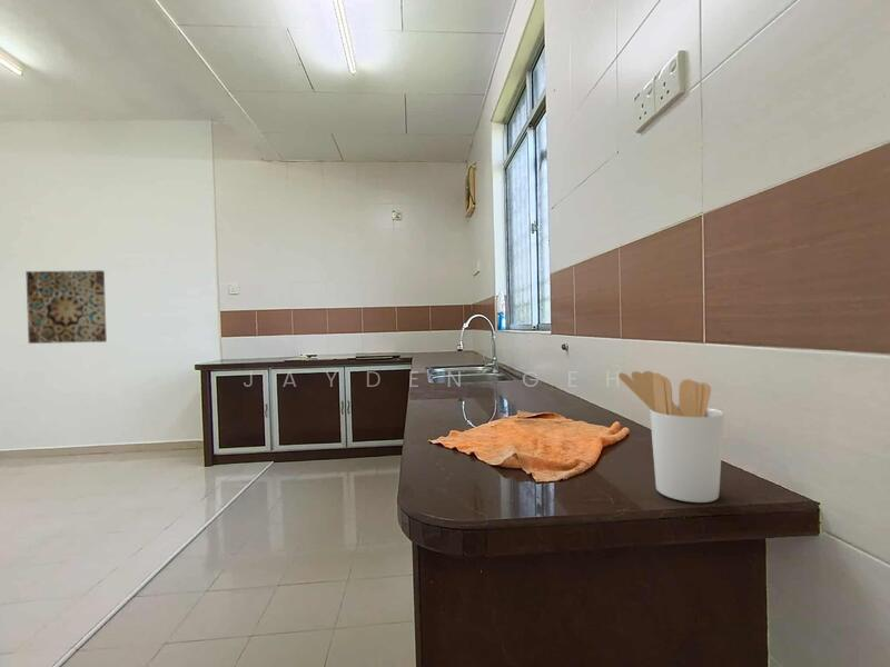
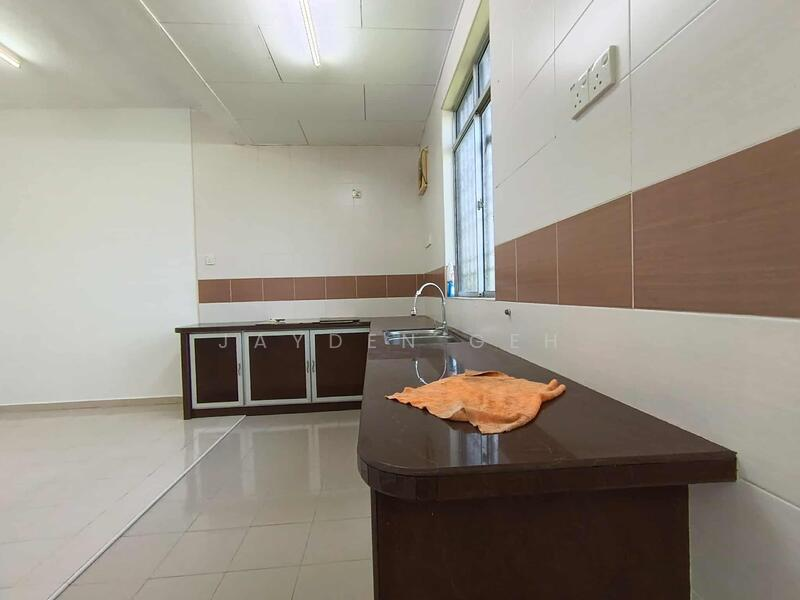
- wall art (67, 307)
- utensil holder (669, 428)
